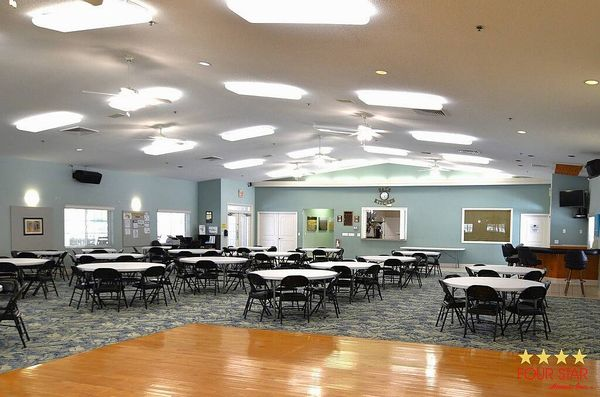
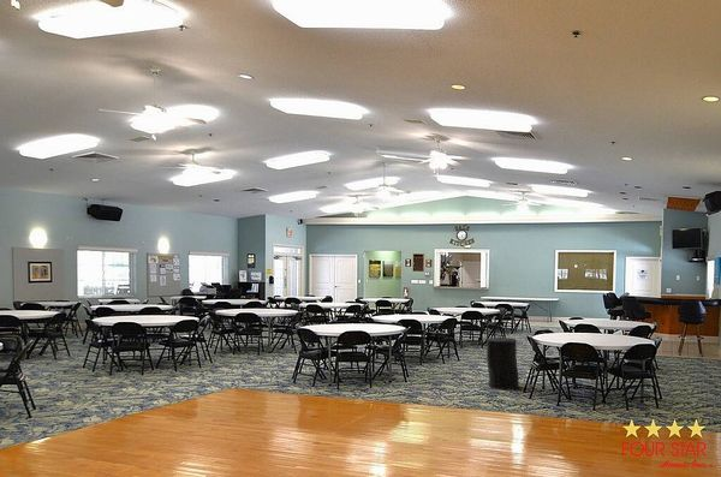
+ trash can (501, 360)
